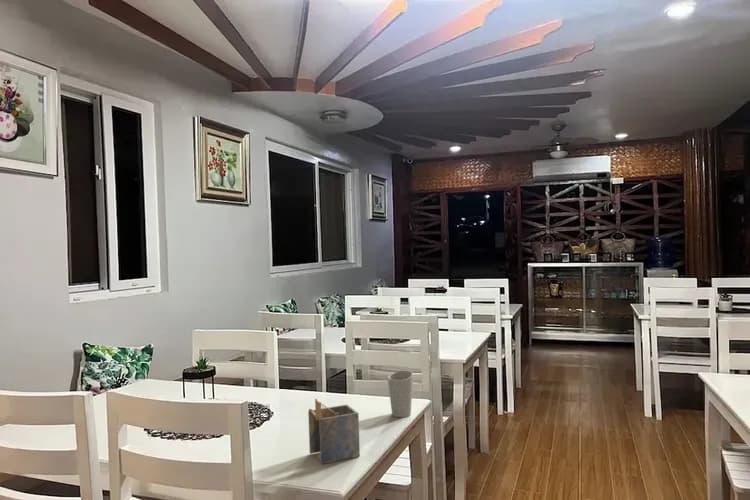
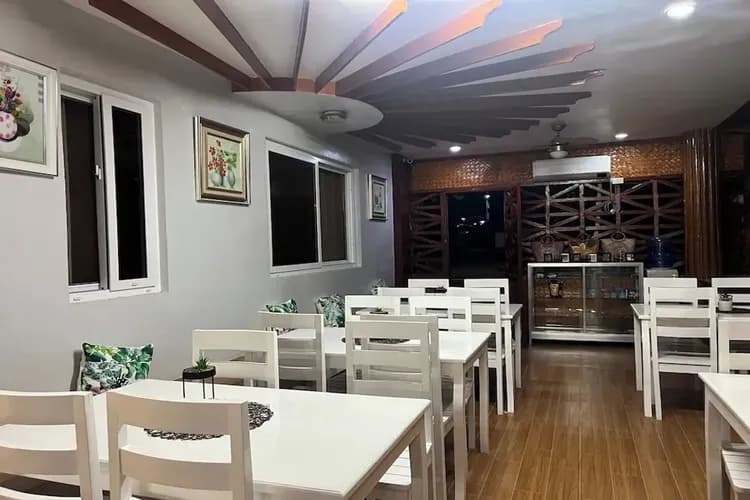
- napkin holder (333, 425)
- cup (400, 393)
